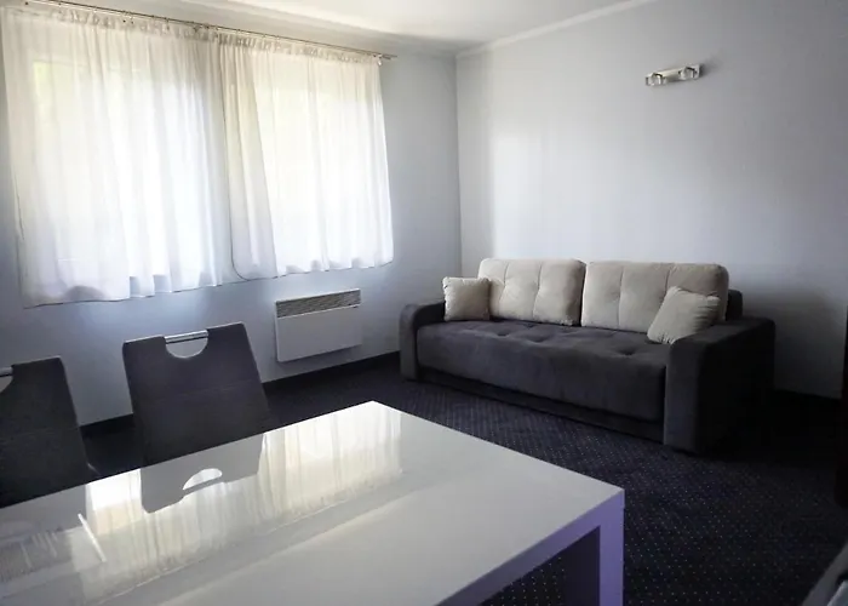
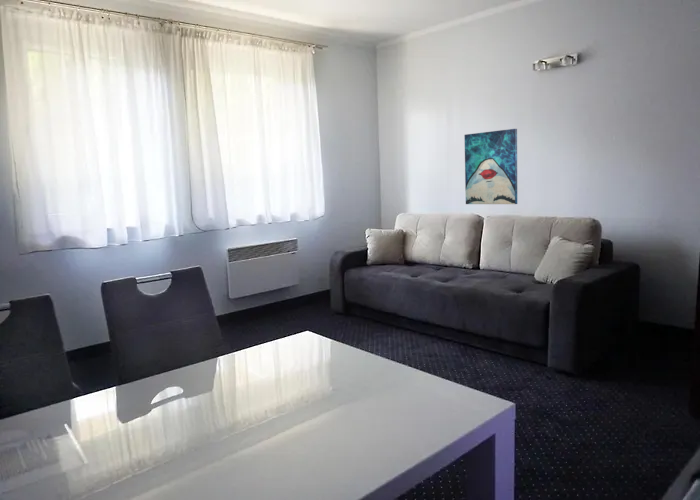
+ wall art (490, 168)
